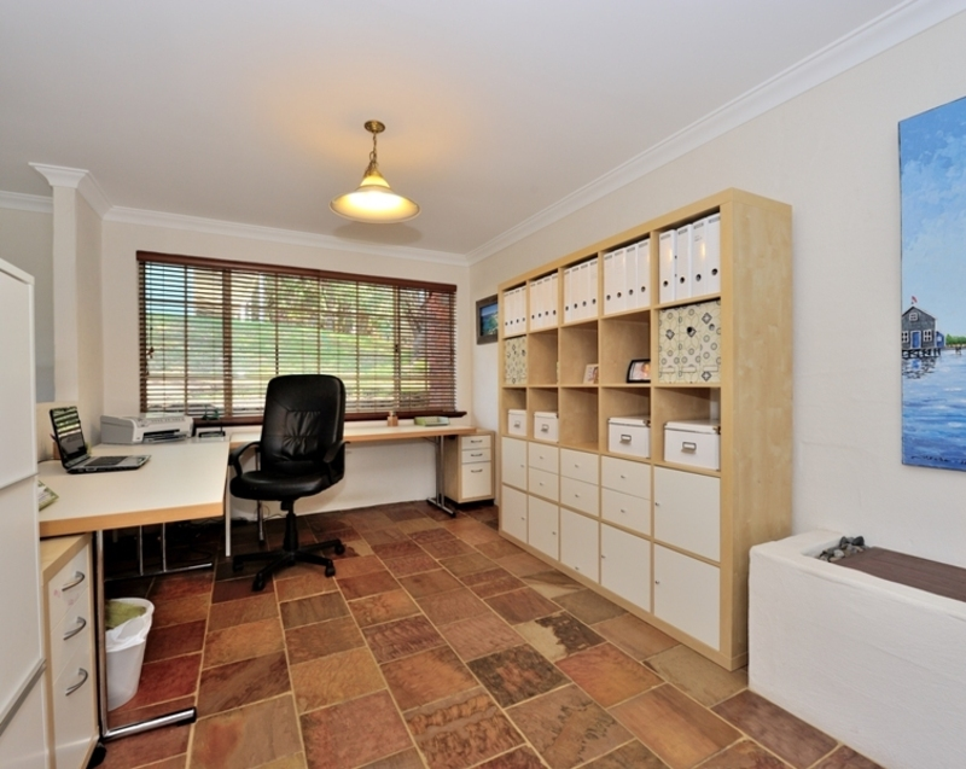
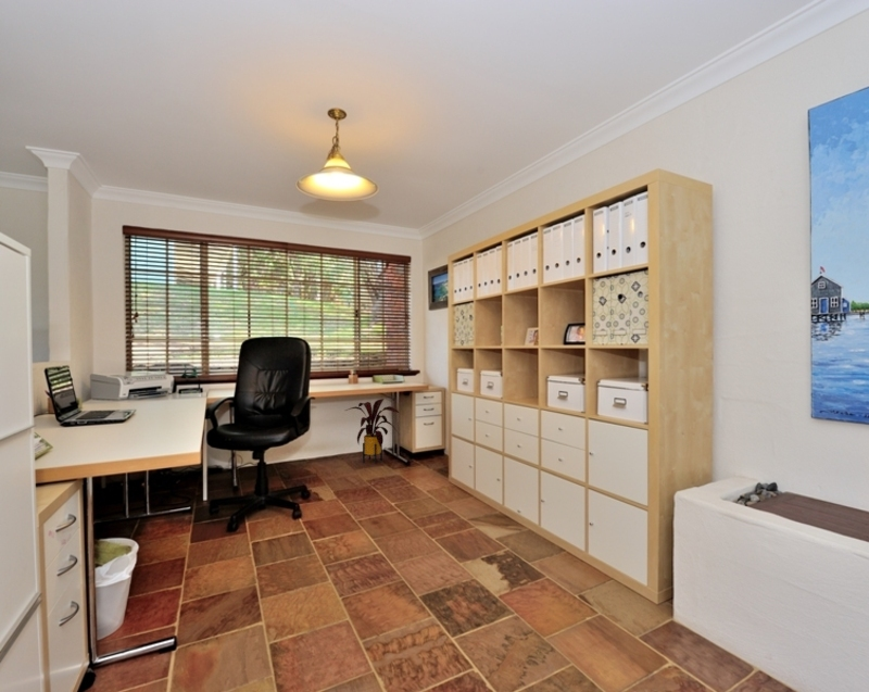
+ house plant (370, 430)
